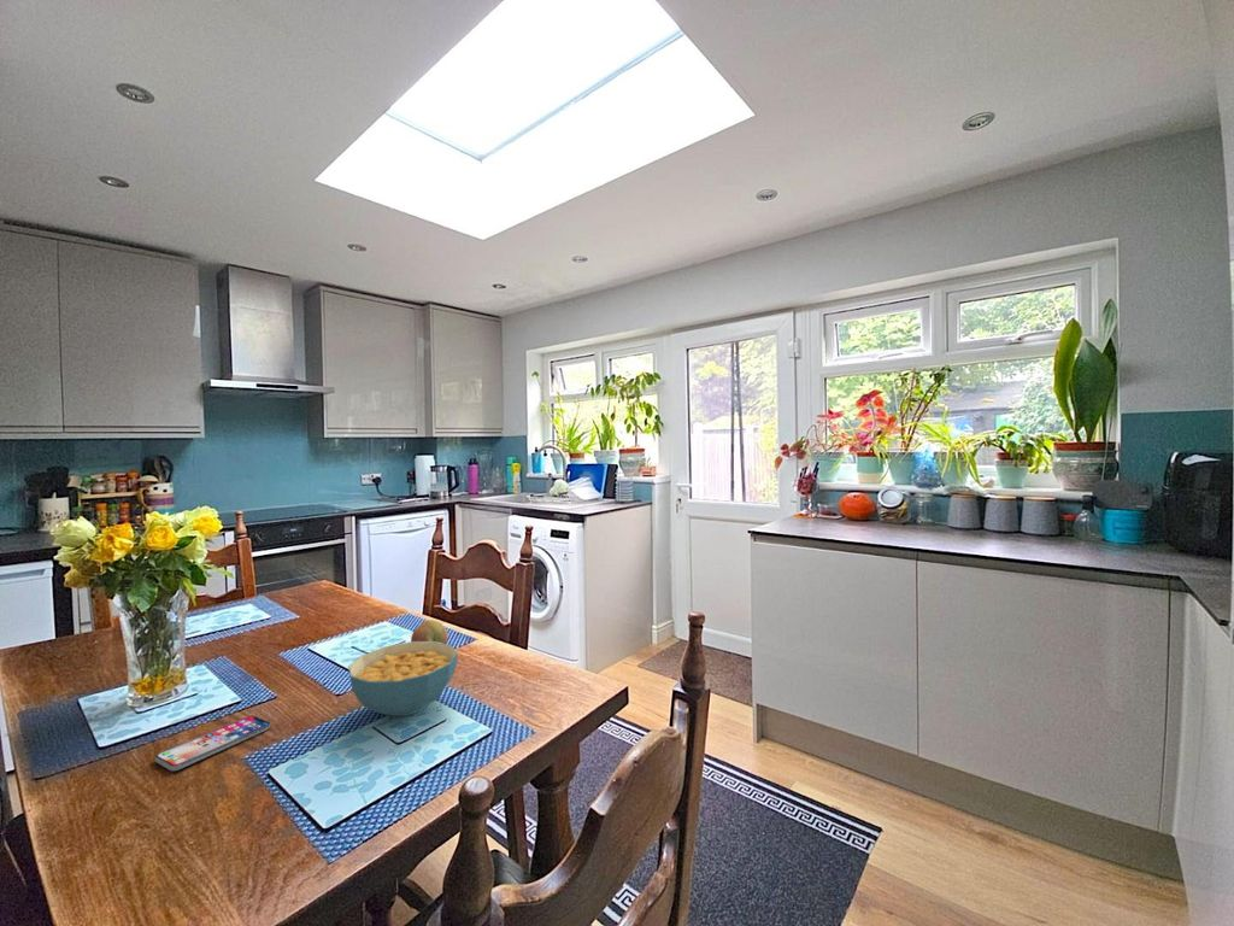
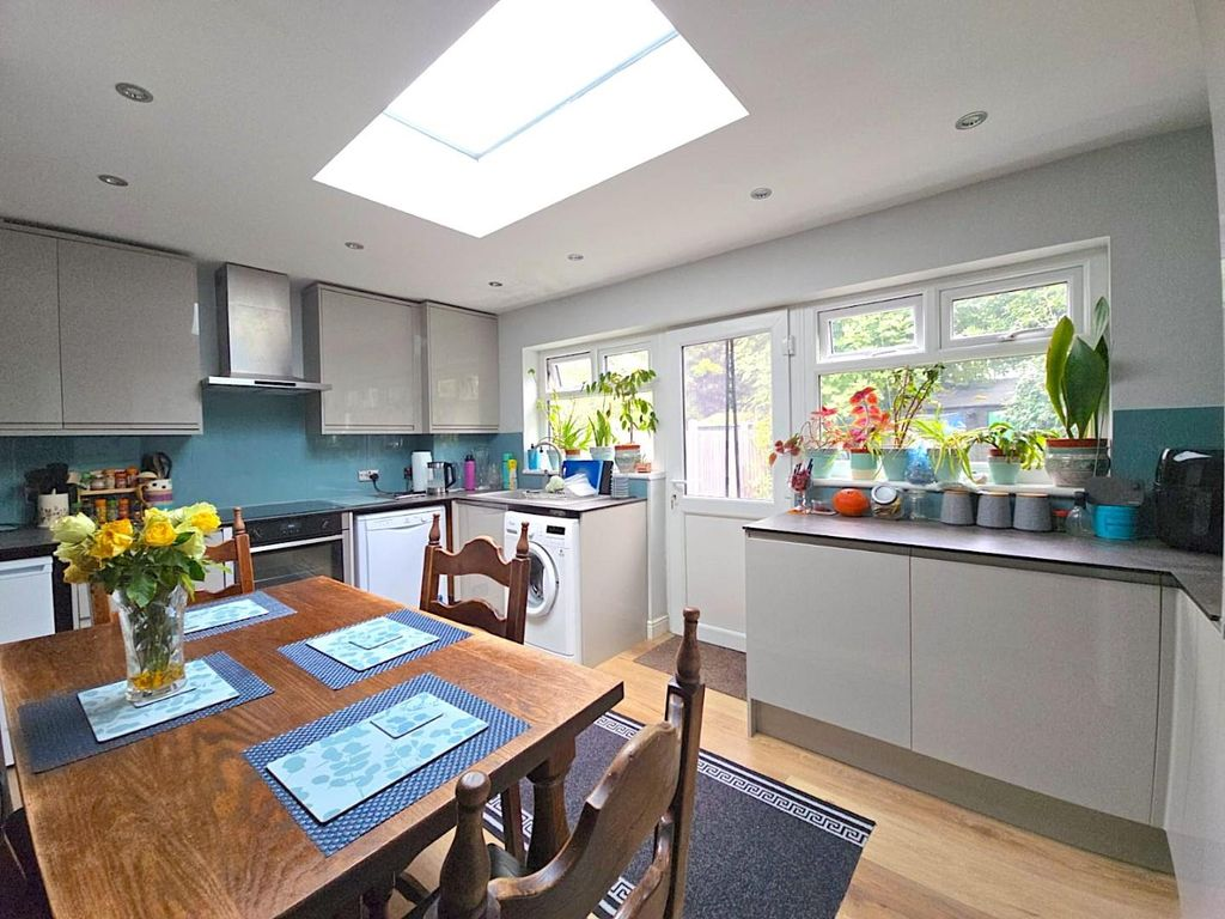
- fruit (429, 637)
- cereal bowl (405, 684)
- smartphone (216, 740)
